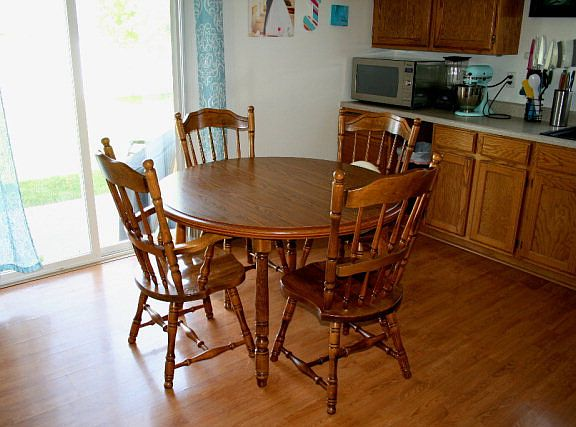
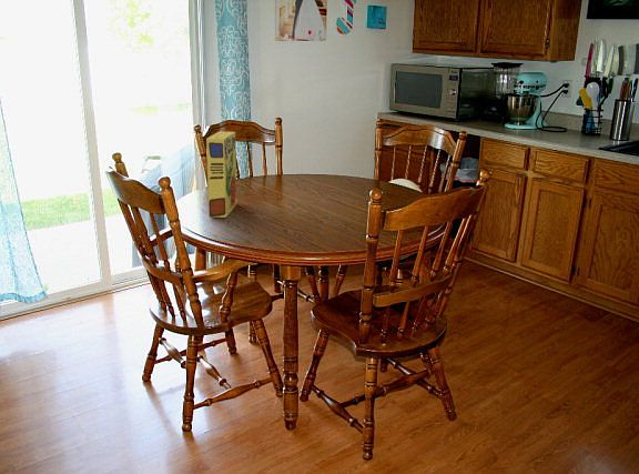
+ cereal box (222, 173)
